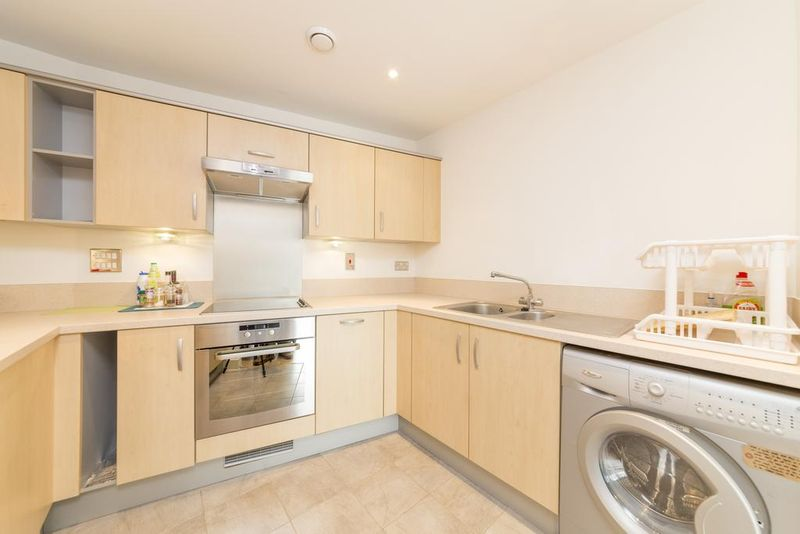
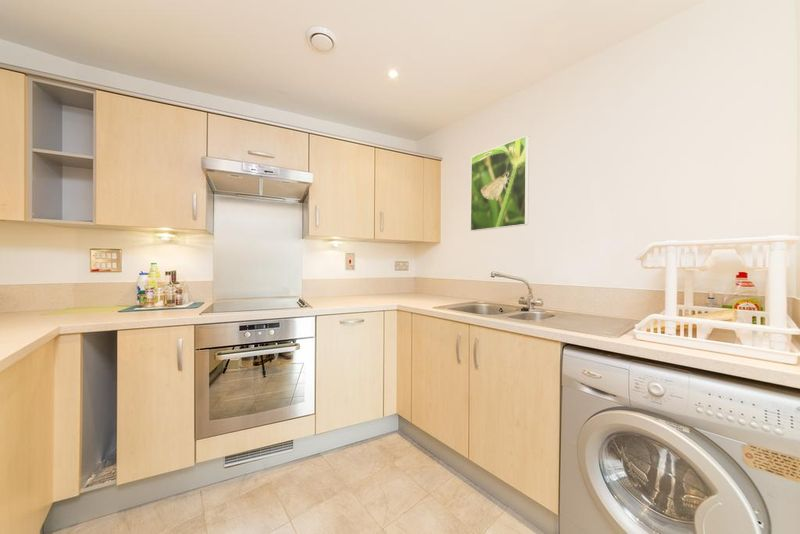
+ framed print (497, 187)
